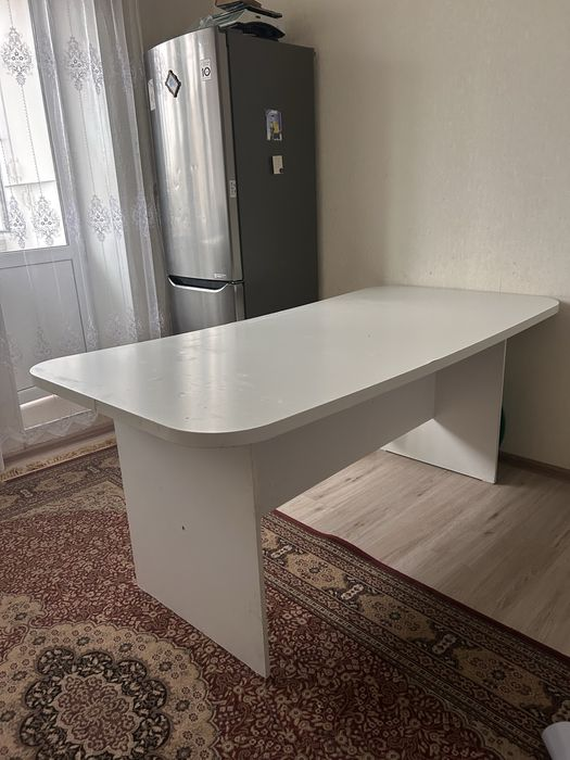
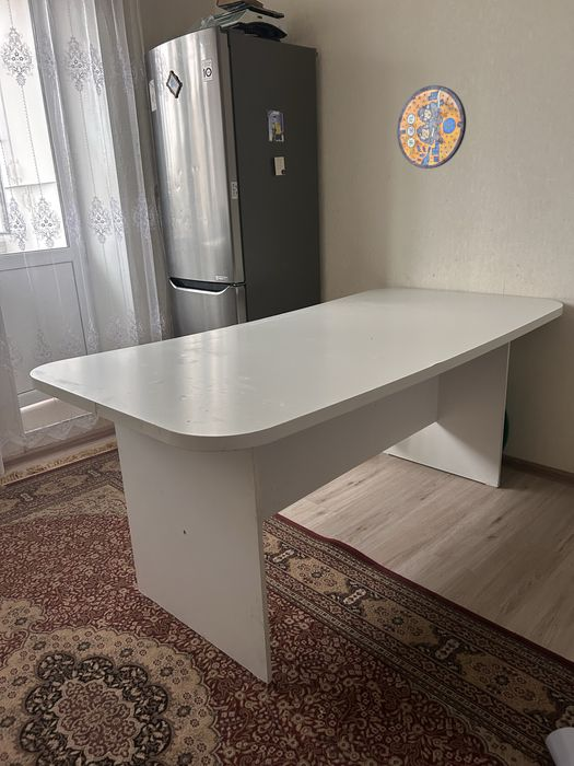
+ manhole cover (430, 127)
